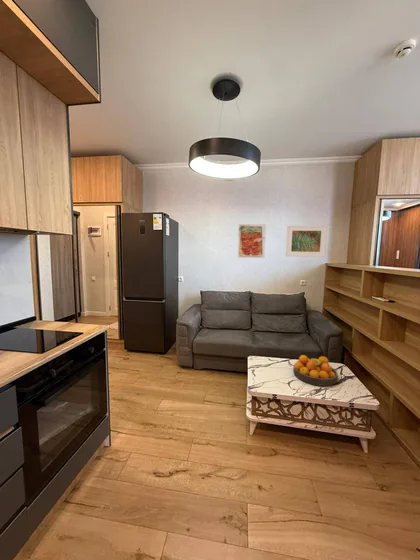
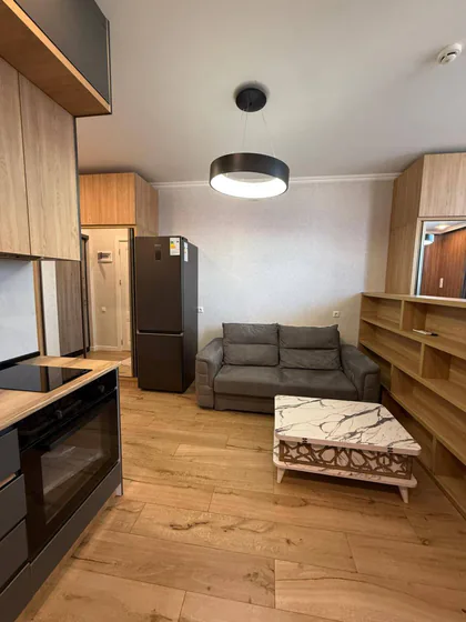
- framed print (305, 241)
- fruit bowl (315, 366)
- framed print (251, 241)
